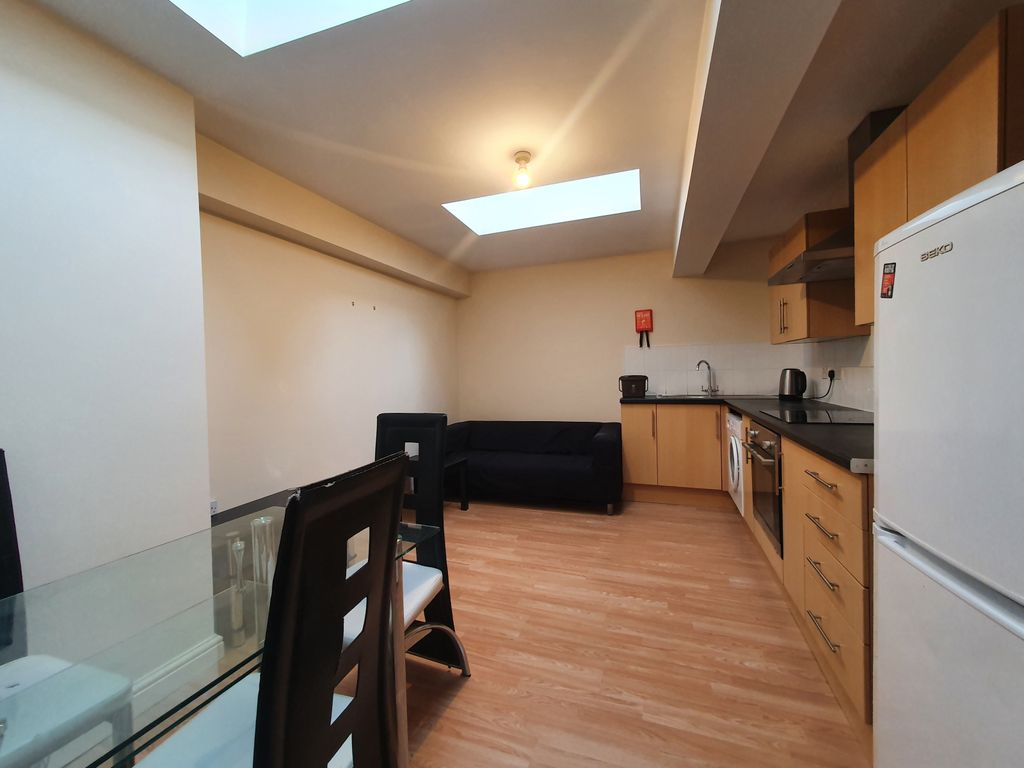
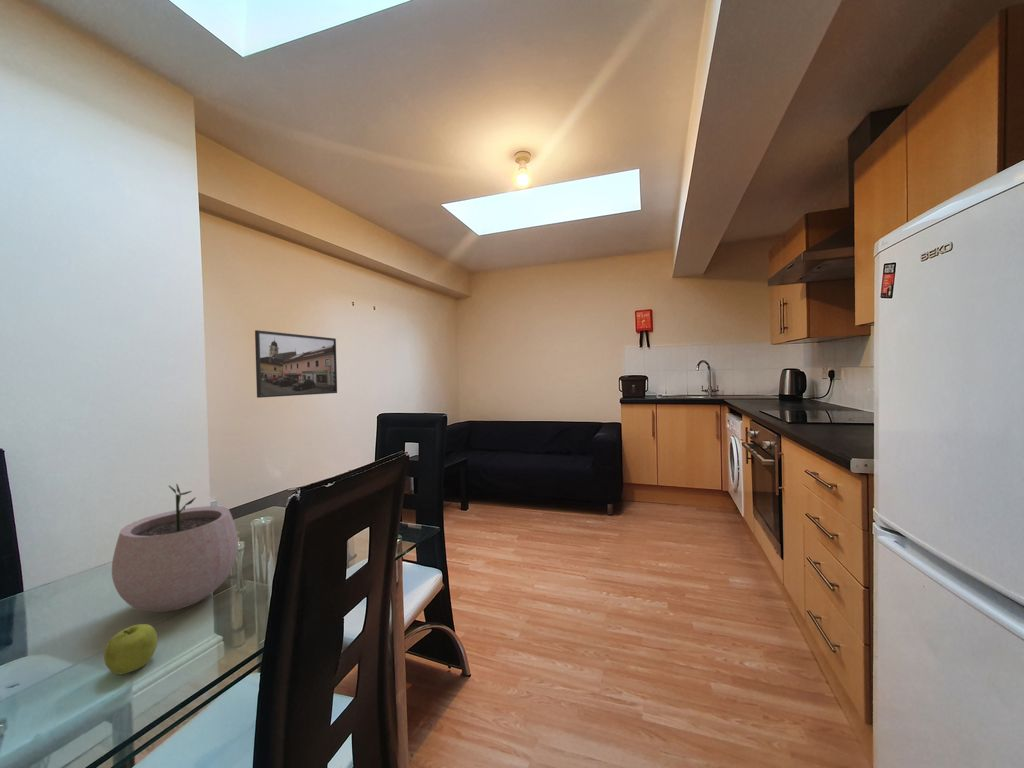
+ plant pot (179, 542)
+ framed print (300, 365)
+ fruit (131, 646)
